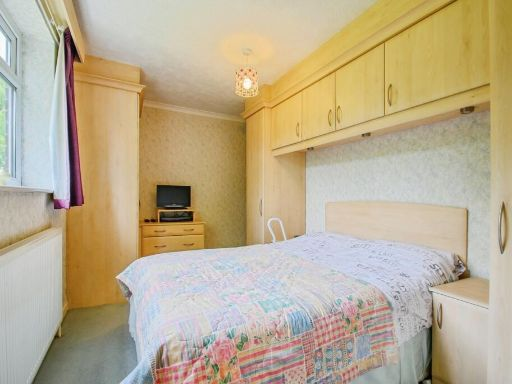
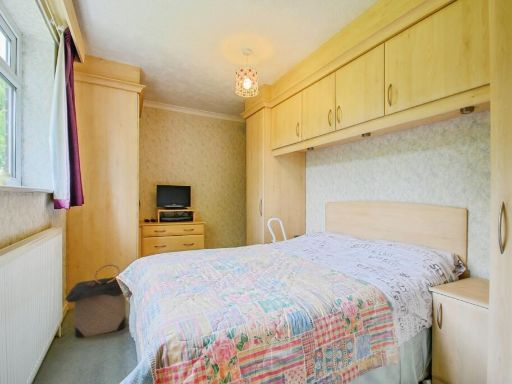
+ laundry hamper (99, 298)
